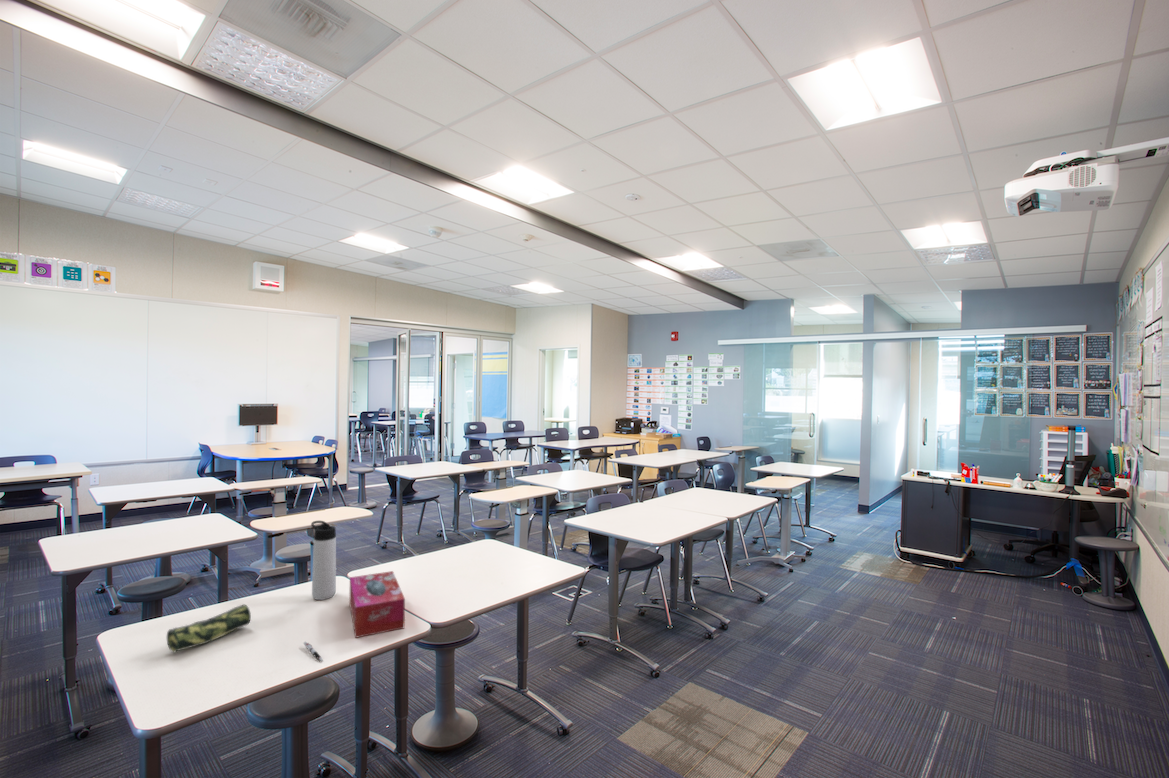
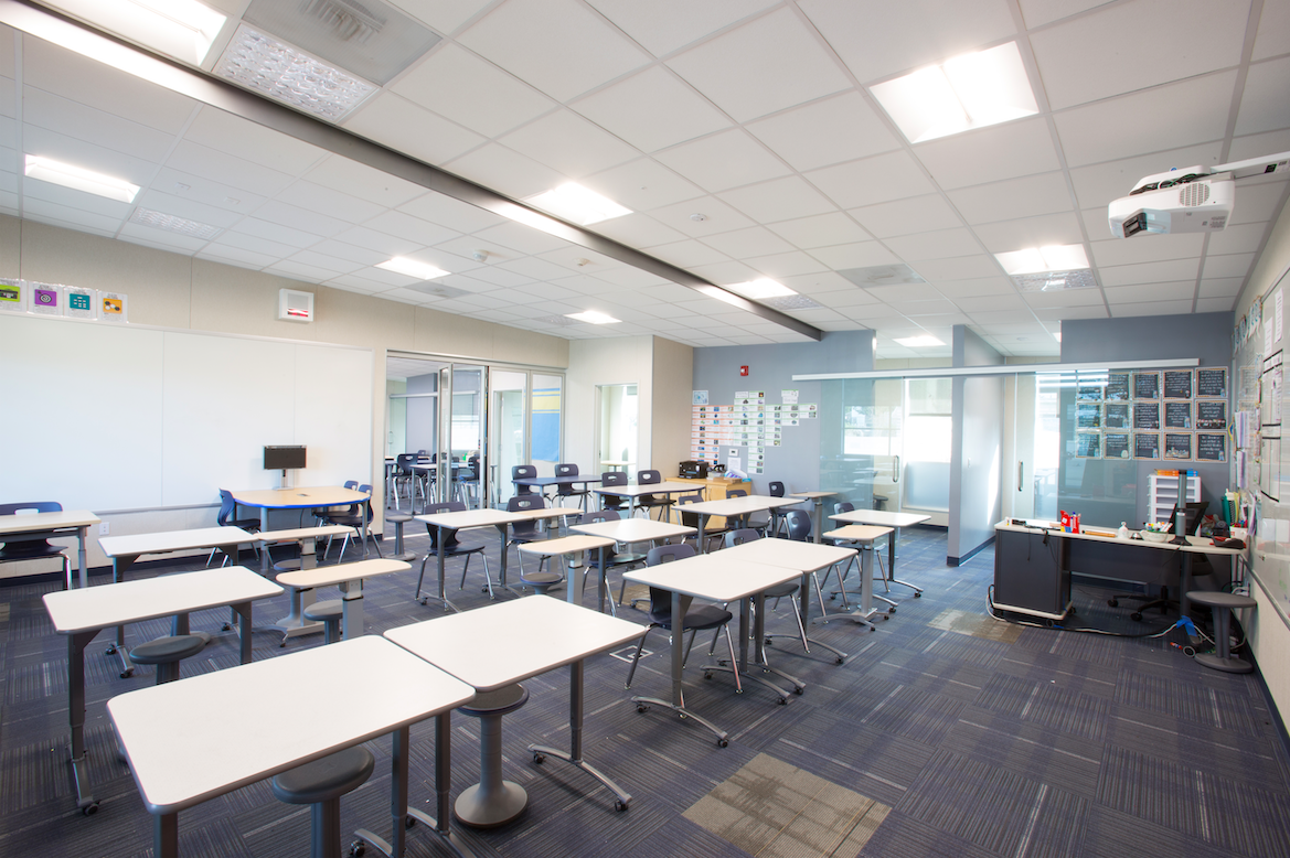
- thermos bottle (322, 559)
- pen (313, 651)
- pencil case (208, 628)
- tissue box (375, 601)
